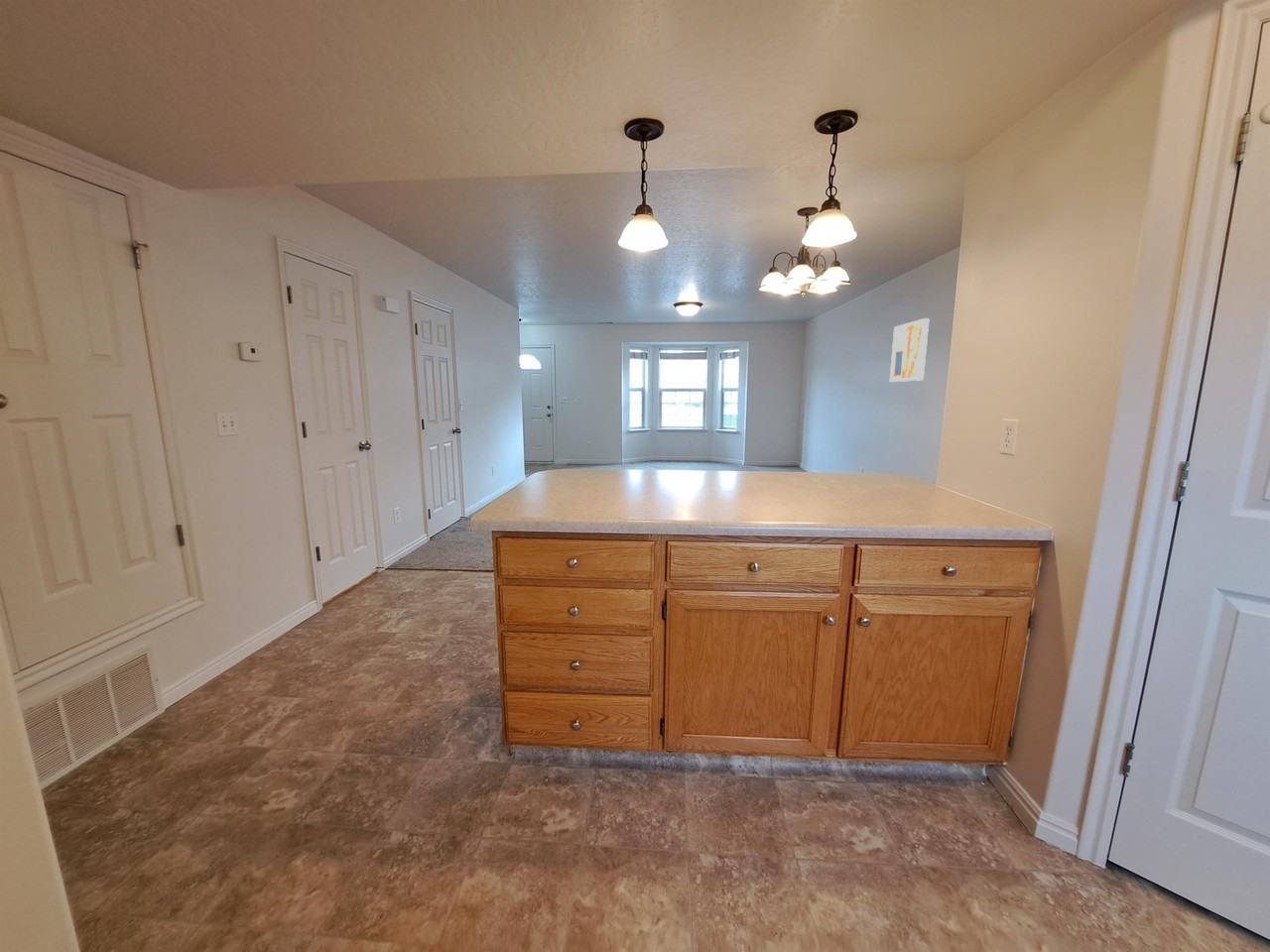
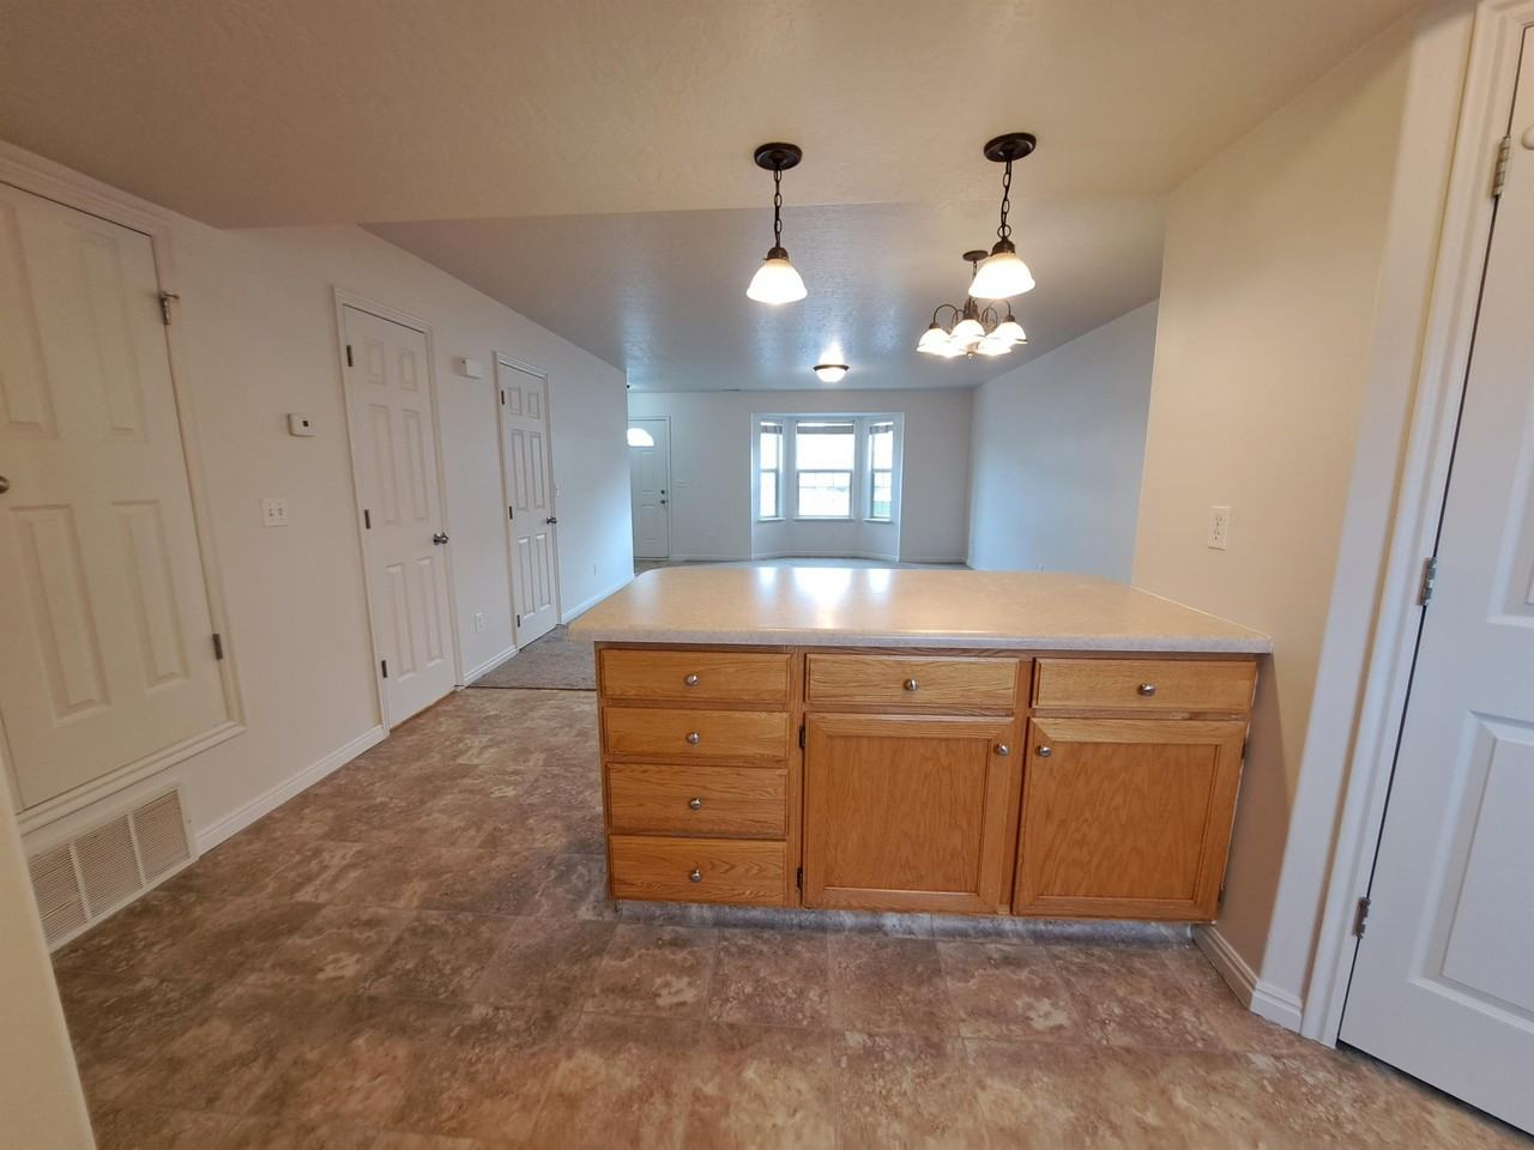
- wall art (908, 352)
